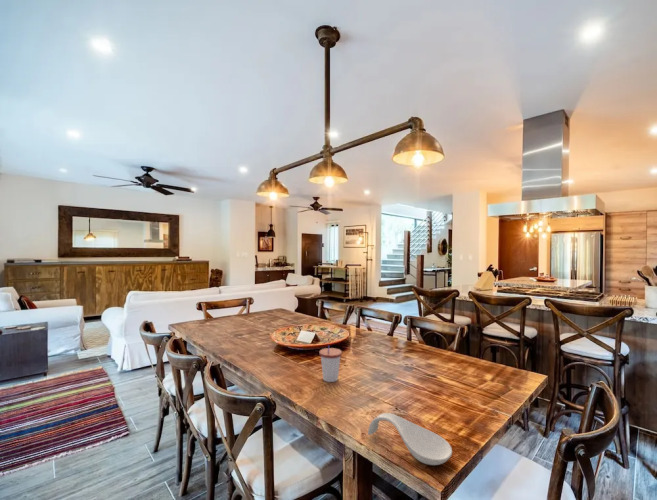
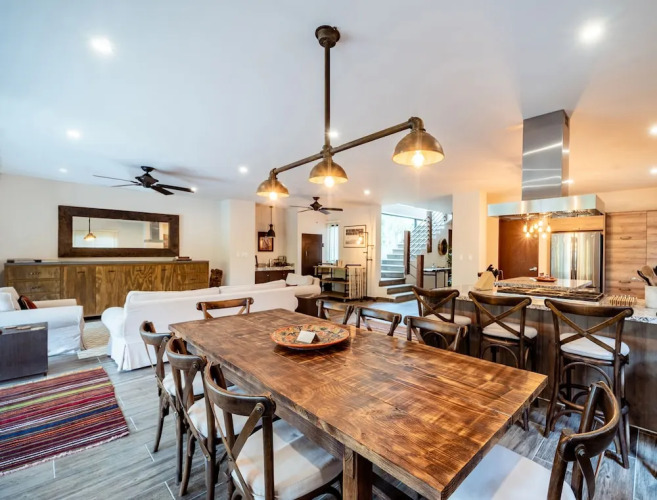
- spoon rest (407, 436)
- cup (330, 361)
